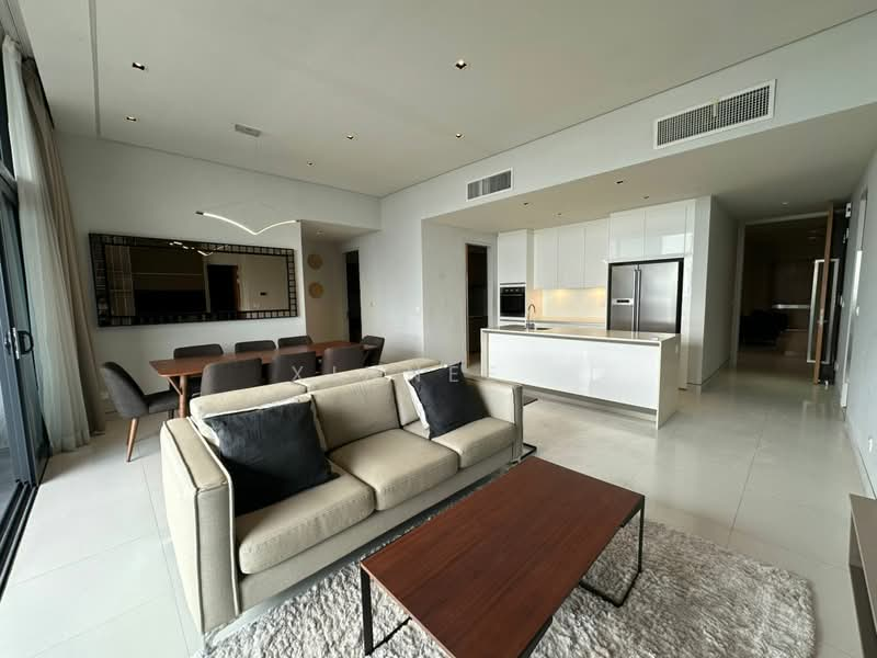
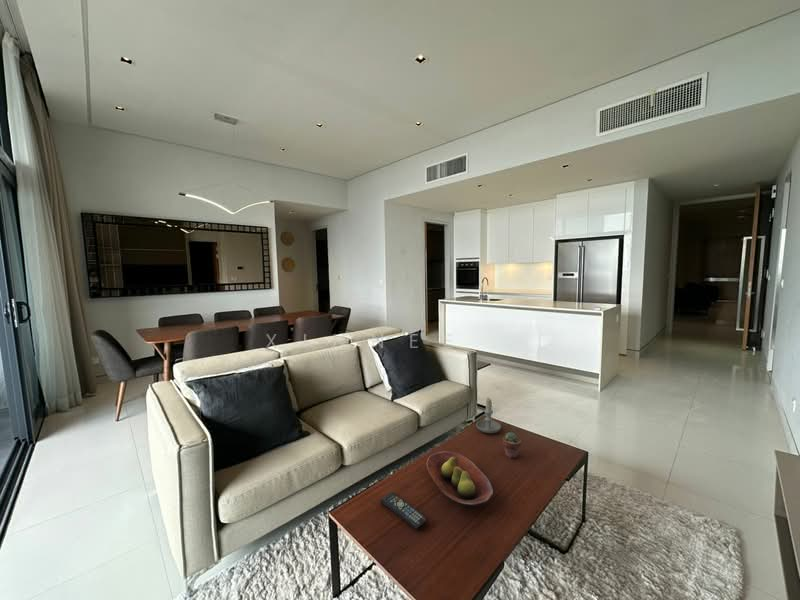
+ candle (488, 413)
+ fruit bowl (457, 475)
+ remote control (402, 509)
+ potted succulent (511, 444)
